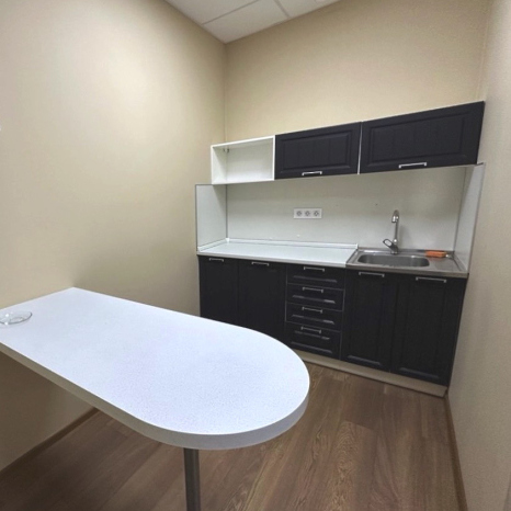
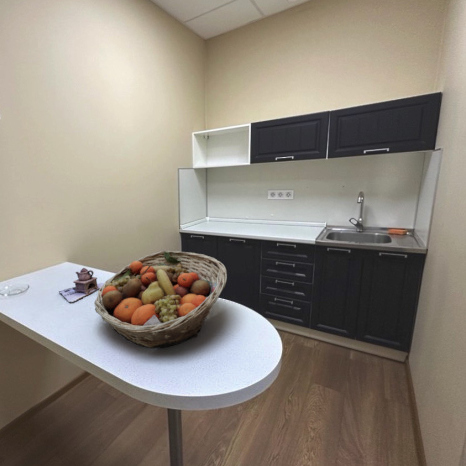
+ fruit basket (162, 292)
+ teapot (84, 279)
